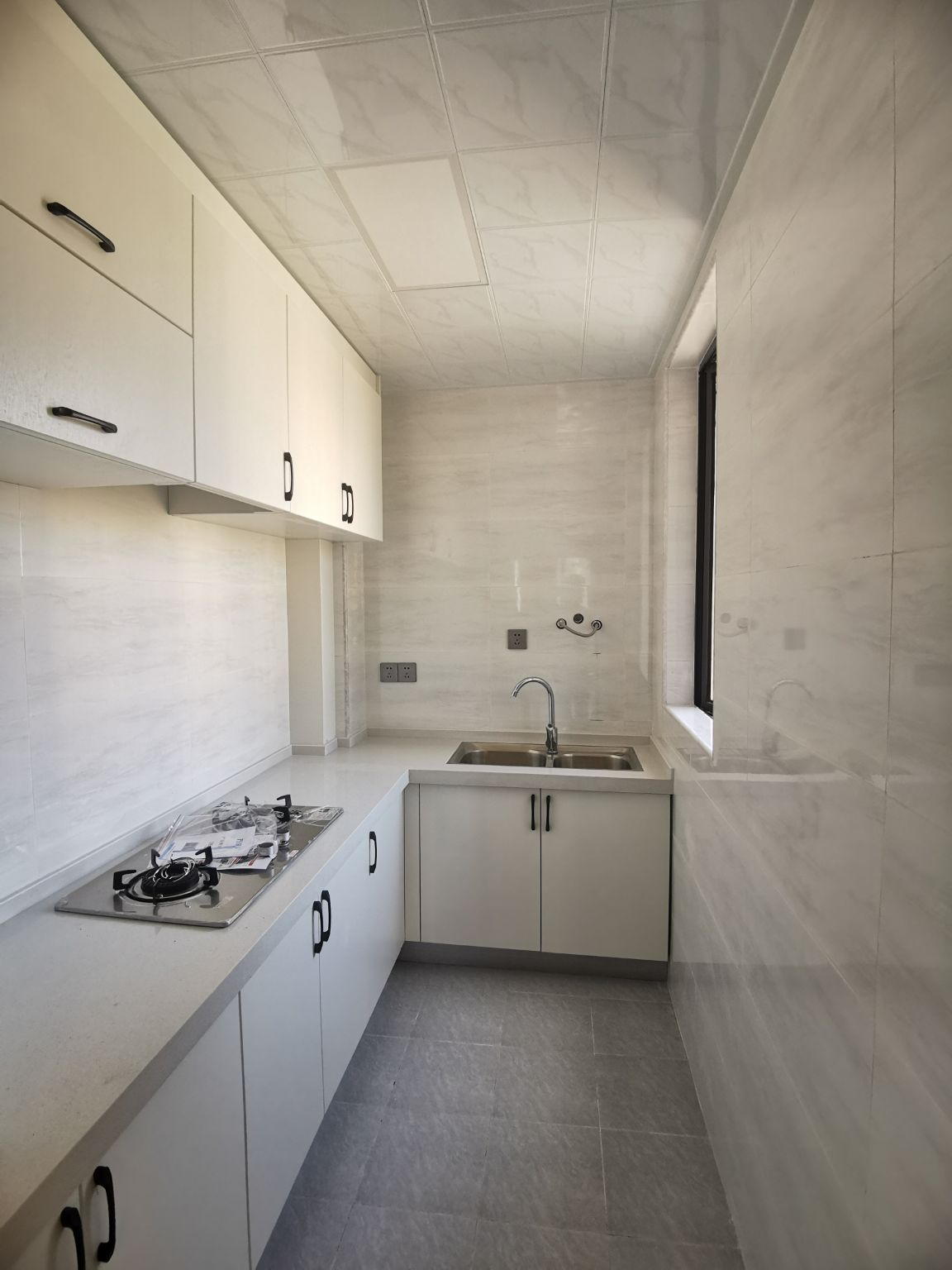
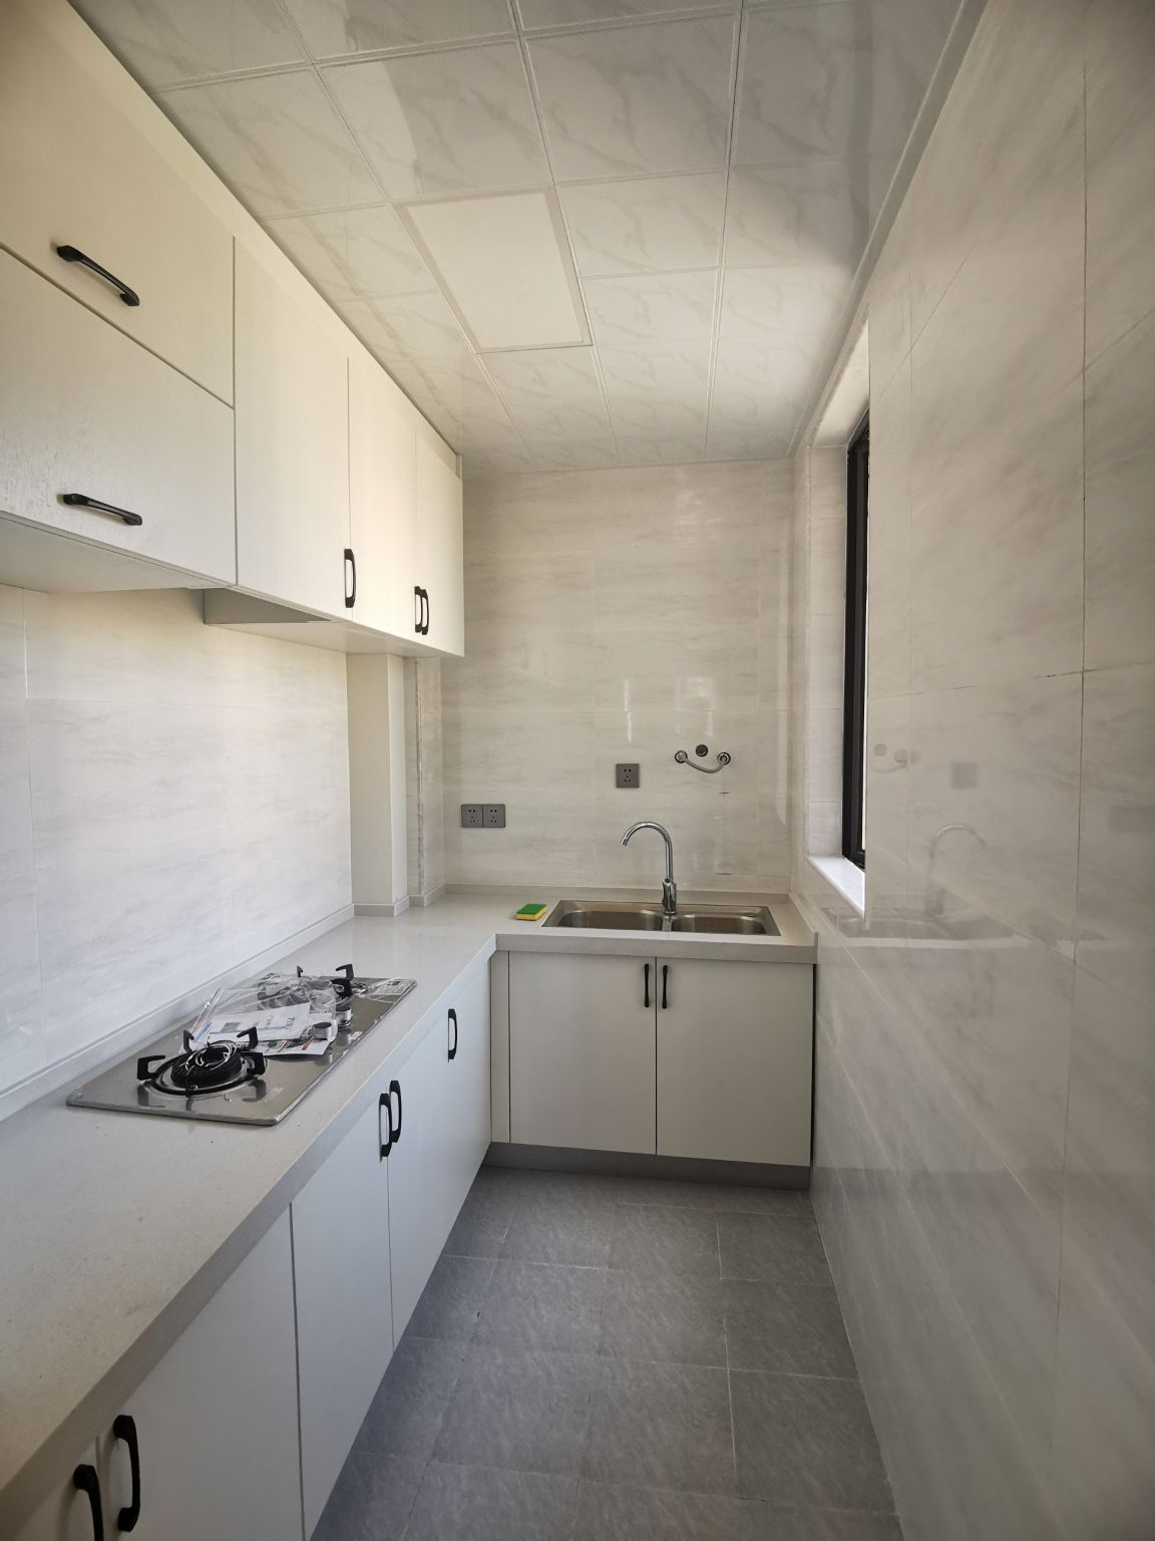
+ dish sponge (531, 911)
